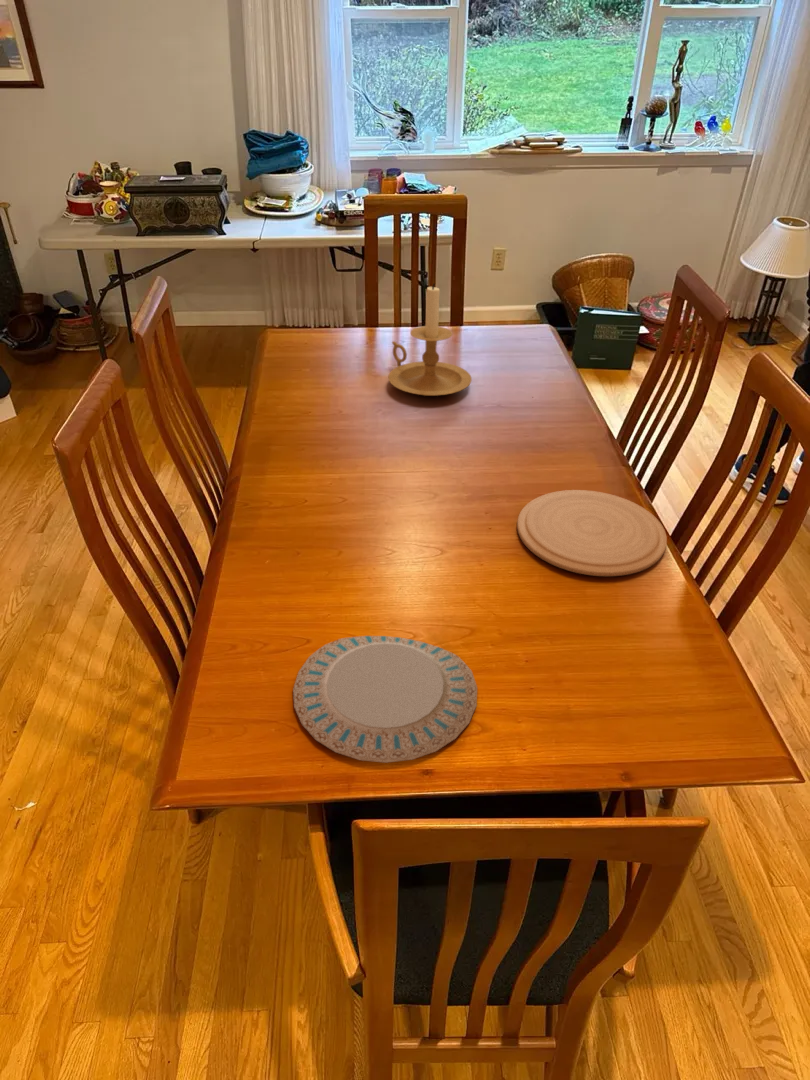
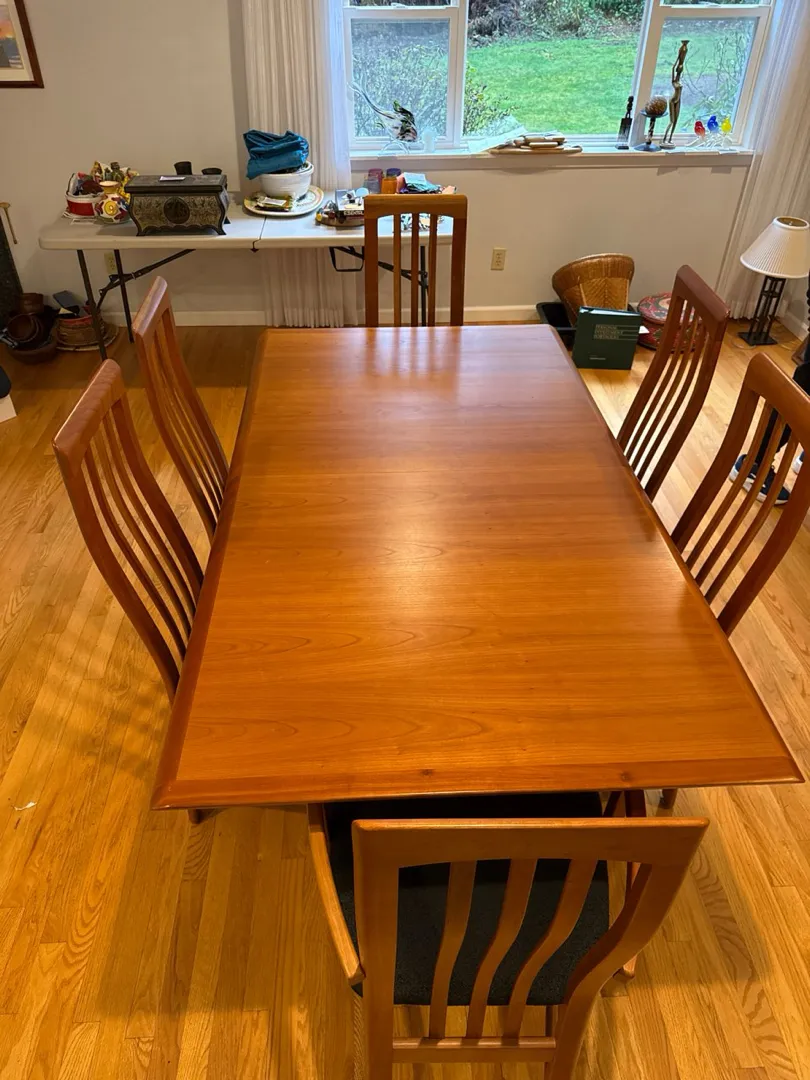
- candle holder (431, 337)
- plate (591, 528)
- chinaware (385, 685)
